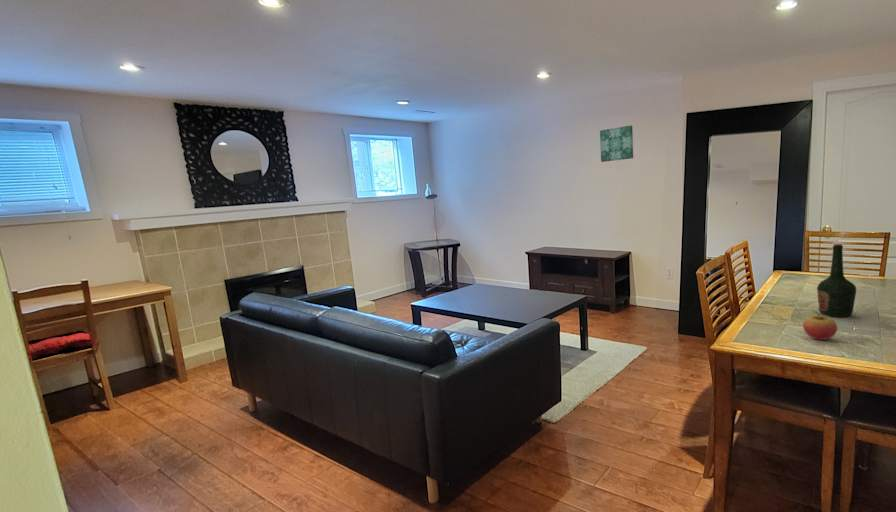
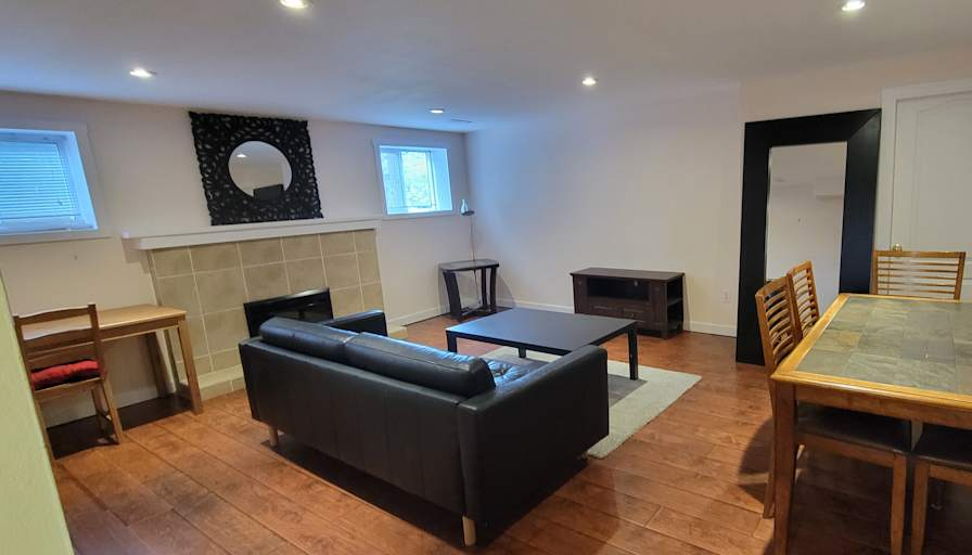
- fruit (819, 325)
- bottle (836, 279)
- wall art (616, 144)
